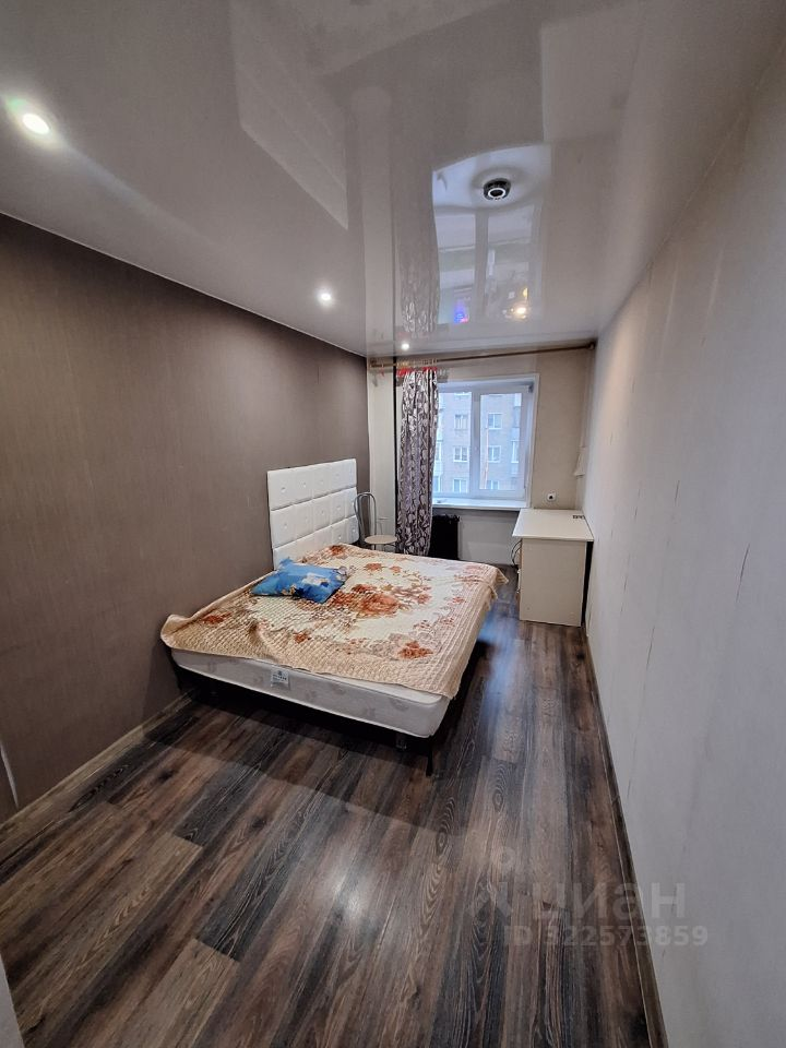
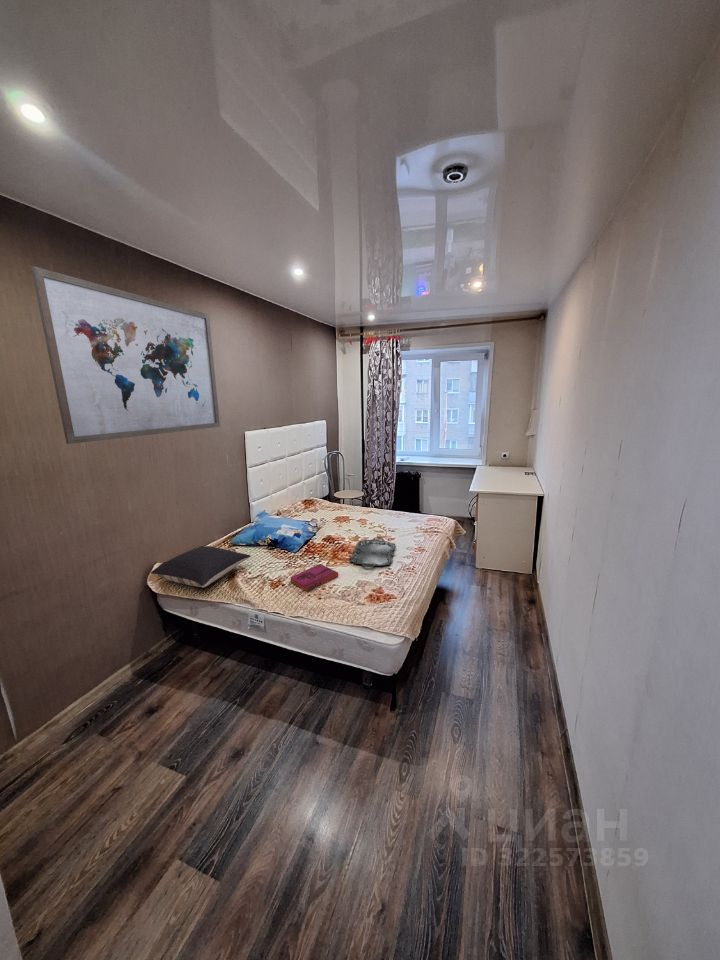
+ serving tray (373, 552)
+ hardback book (314, 577)
+ pillow (203, 564)
+ wall art (150, 367)
